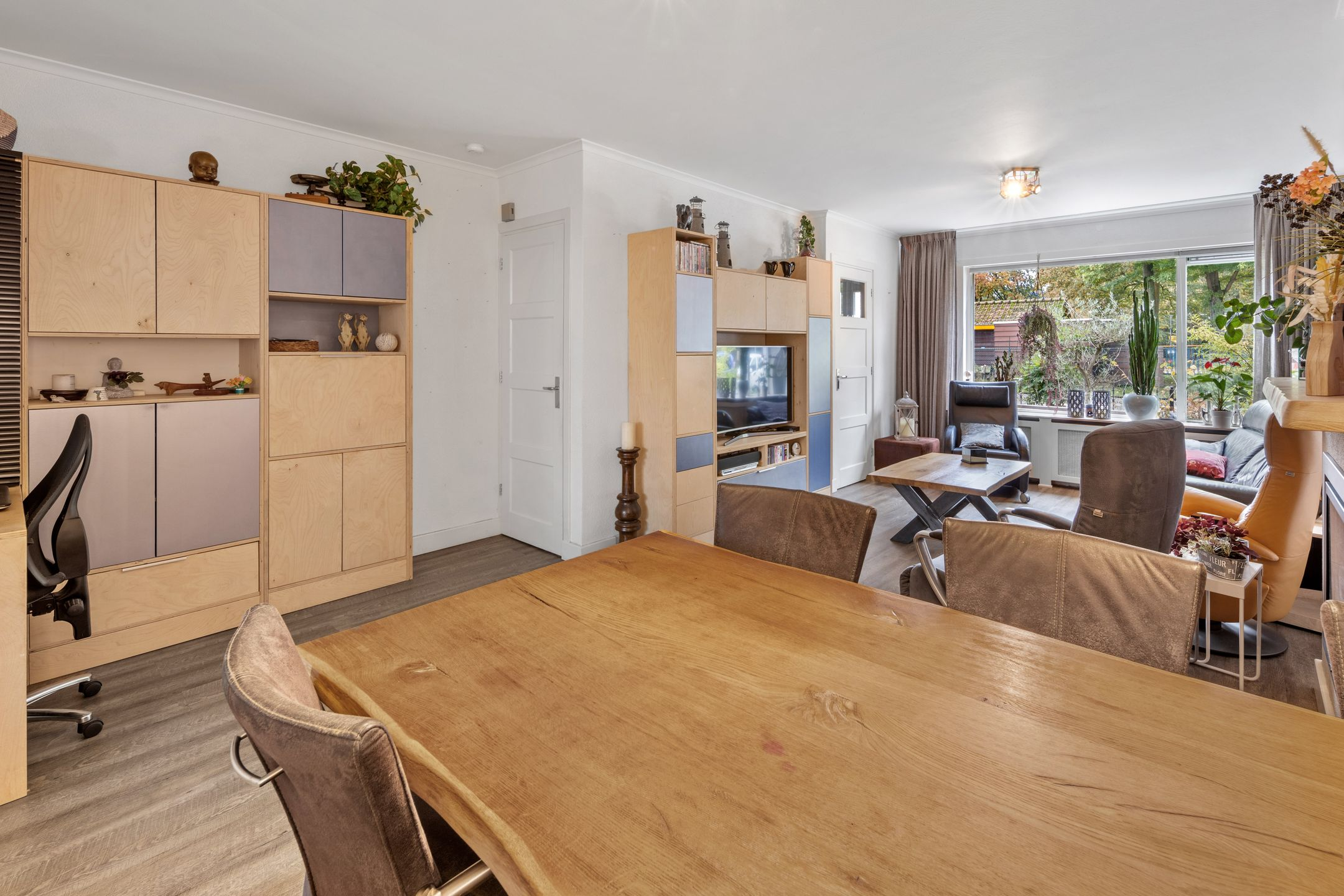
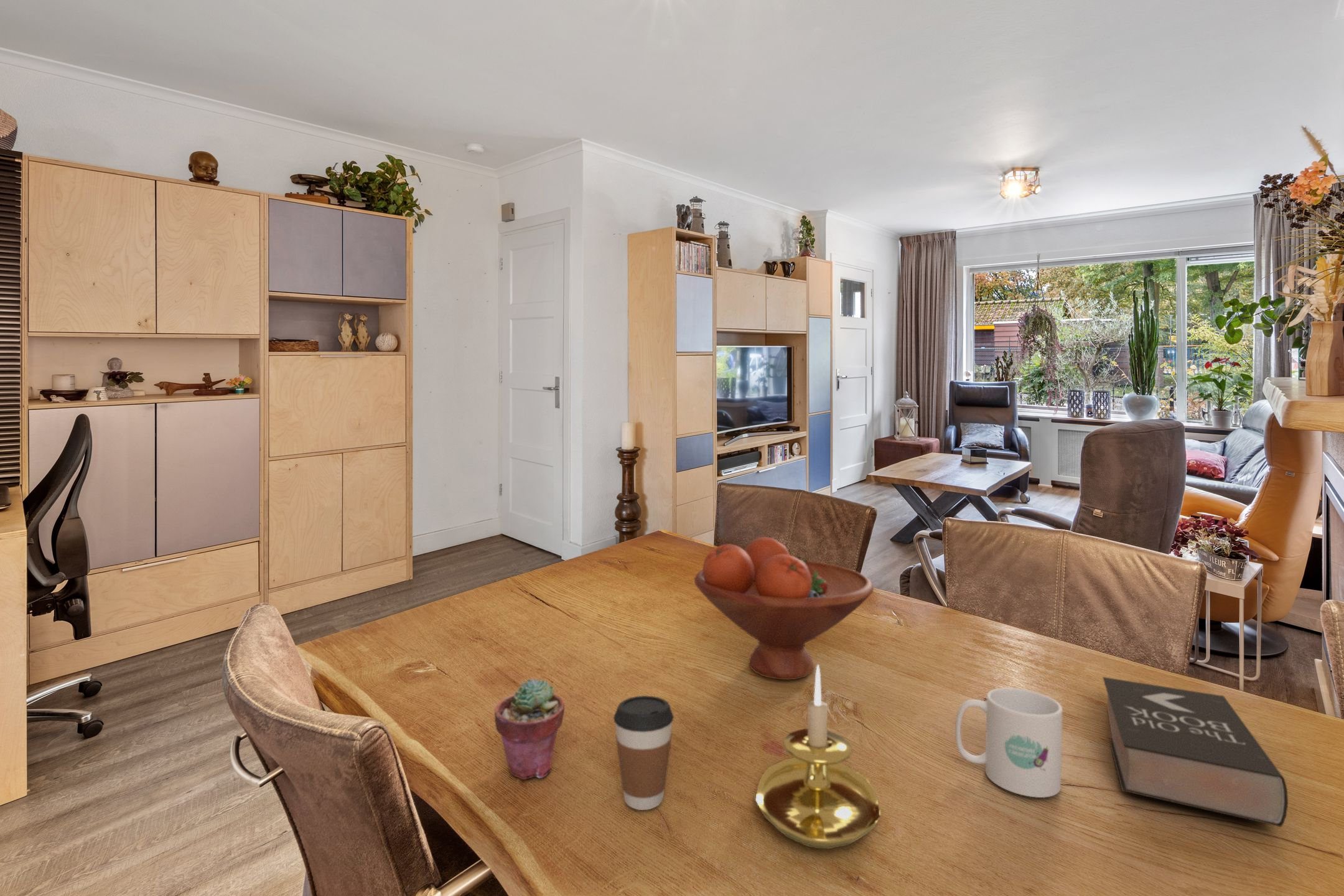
+ mug (1006, 737)
+ fruit bowl (782, 605)
+ coffee cup (643, 752)
+ book (1179, 740)
+ potted succulent (530, 723)
+ candle holder (817, 732)
